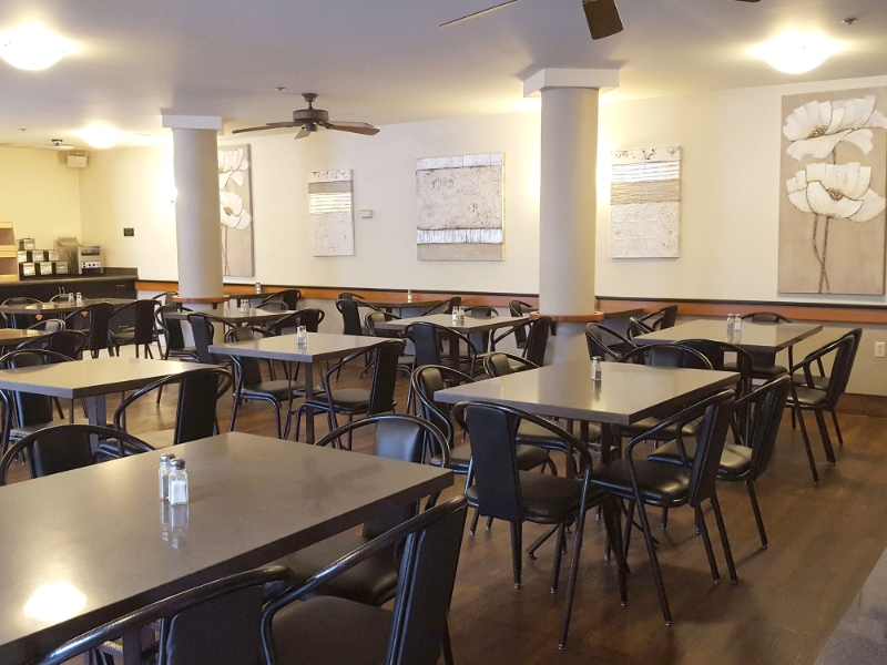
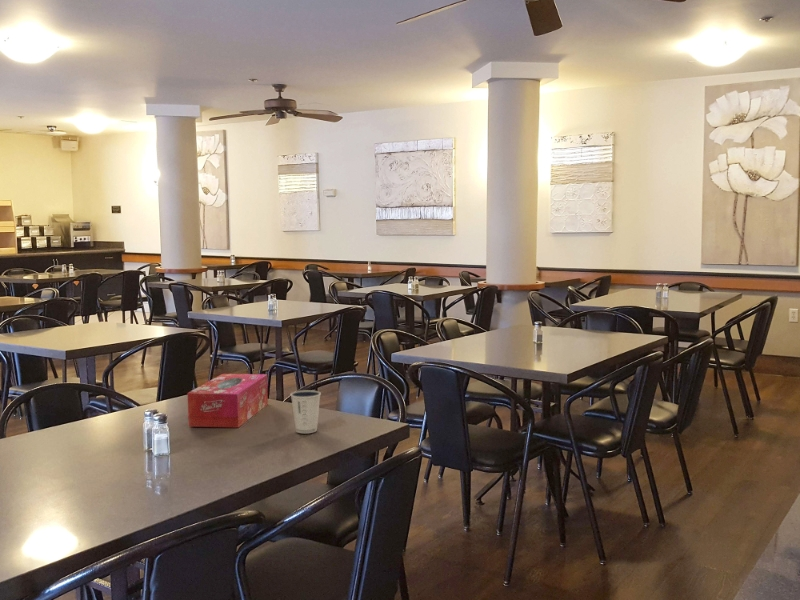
+ tissue box (229, 399)
+ dixie cup (306, 412)
